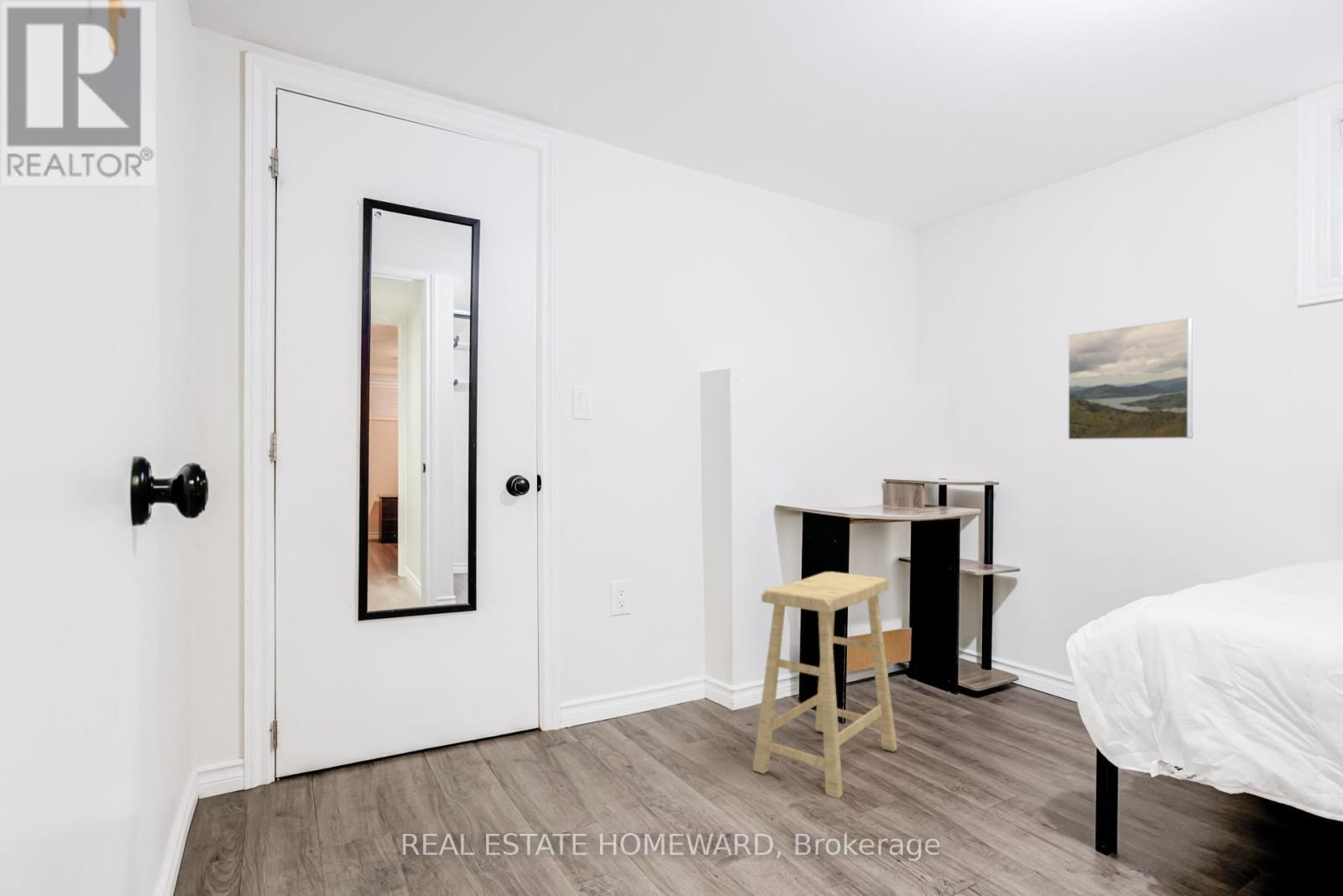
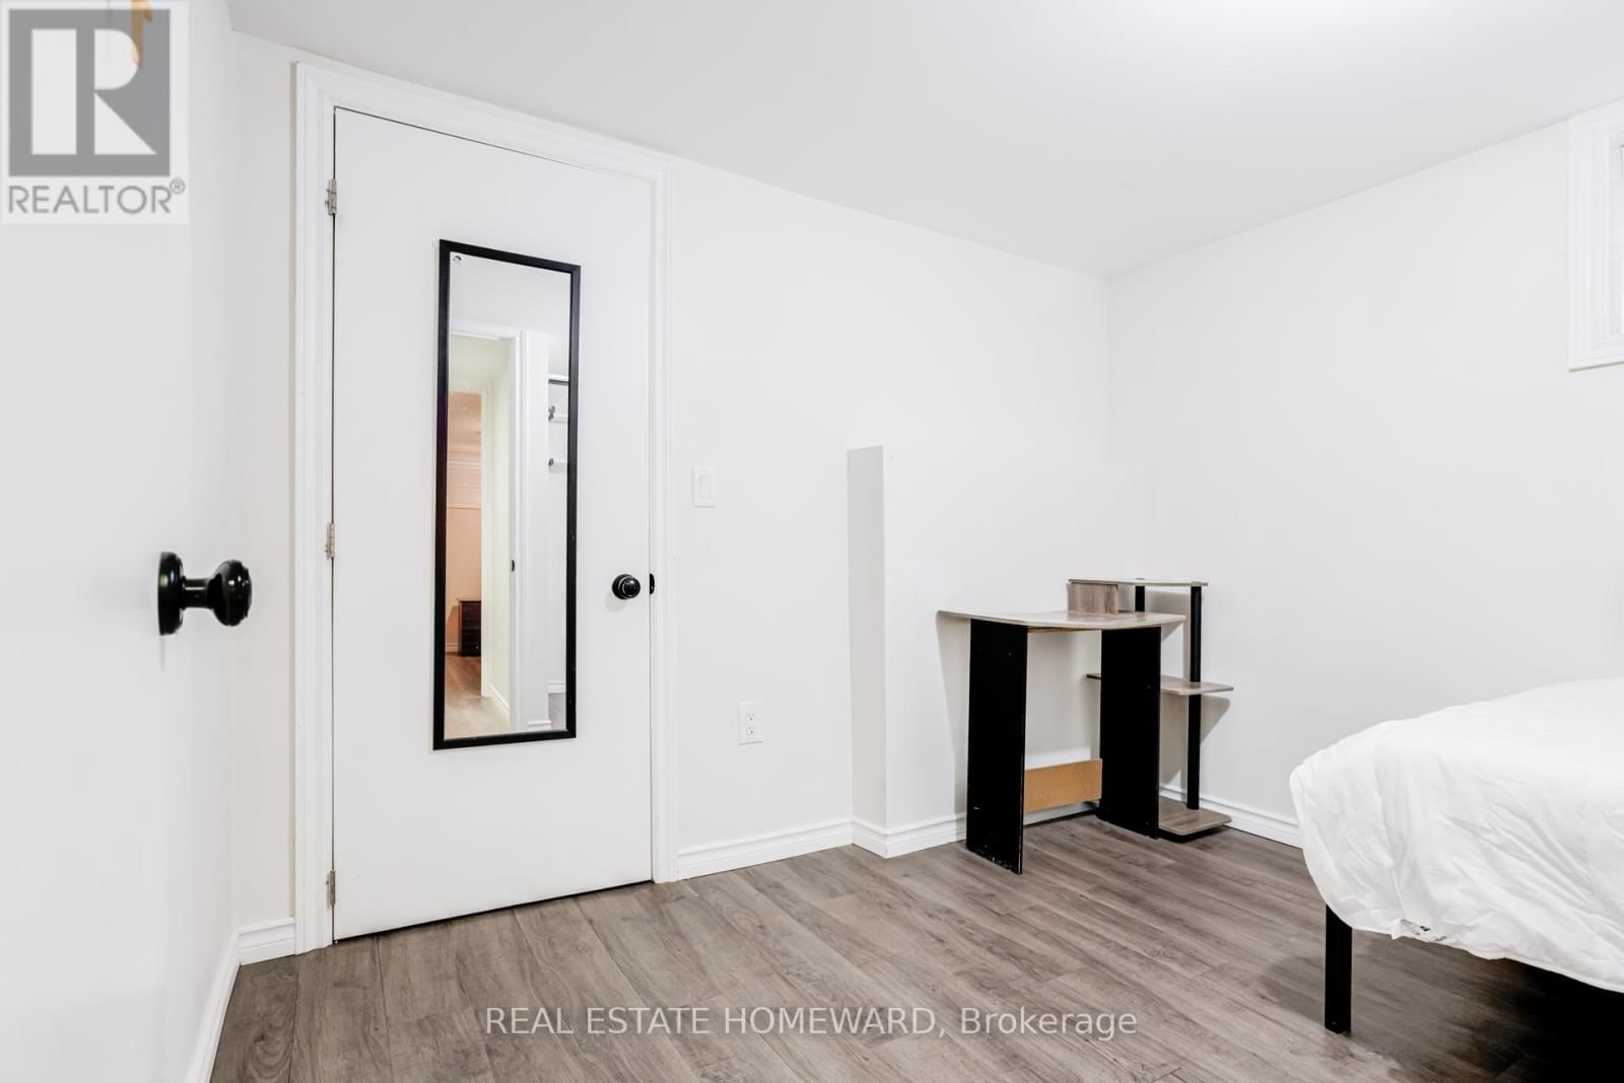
- stool (827, 671)
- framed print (1126, 383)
